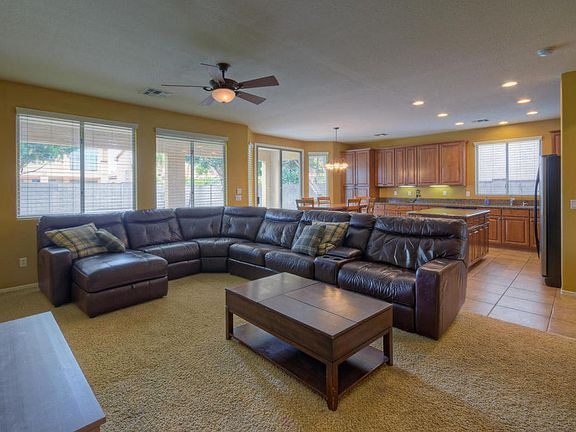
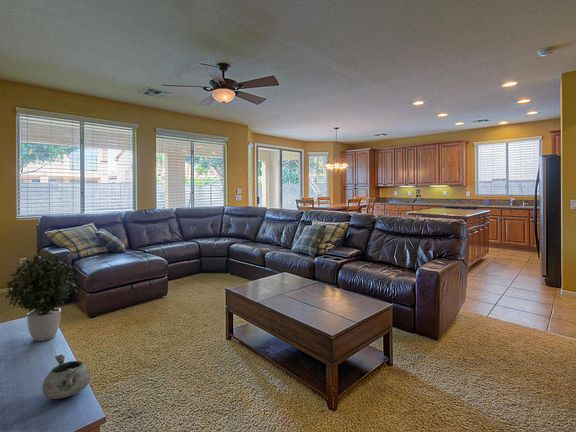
+ decorative bowl (67, 377)
+ potted plant (45, 295)
